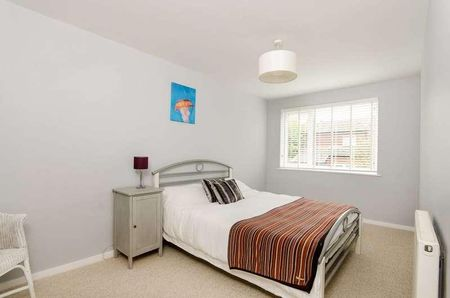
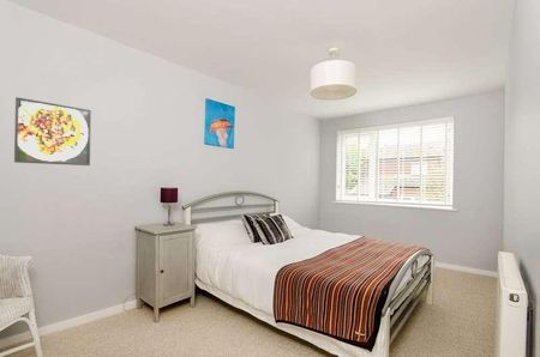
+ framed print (55, 134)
